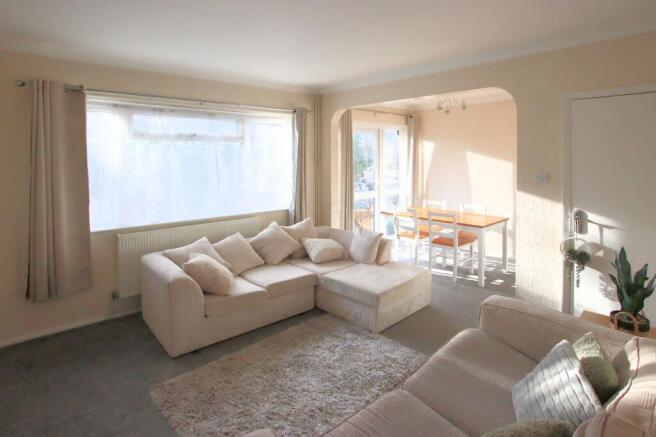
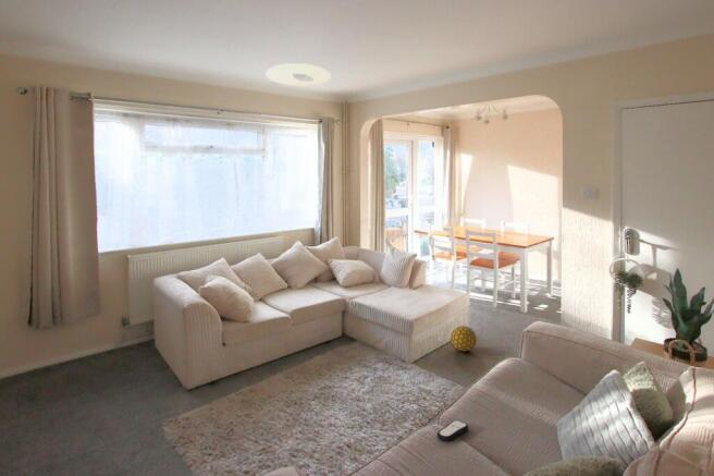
+ ceiling light (298, 72)
+ decorative ball (463, 339)
+ remote control (452, 430)
